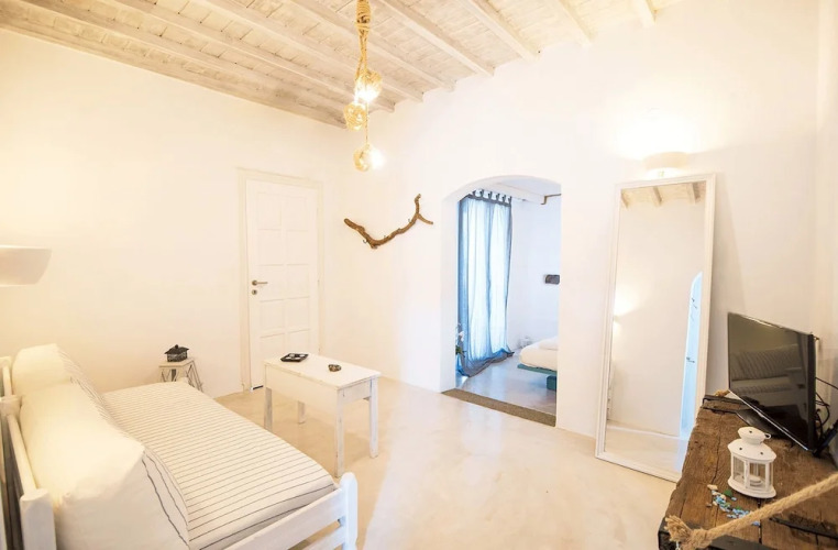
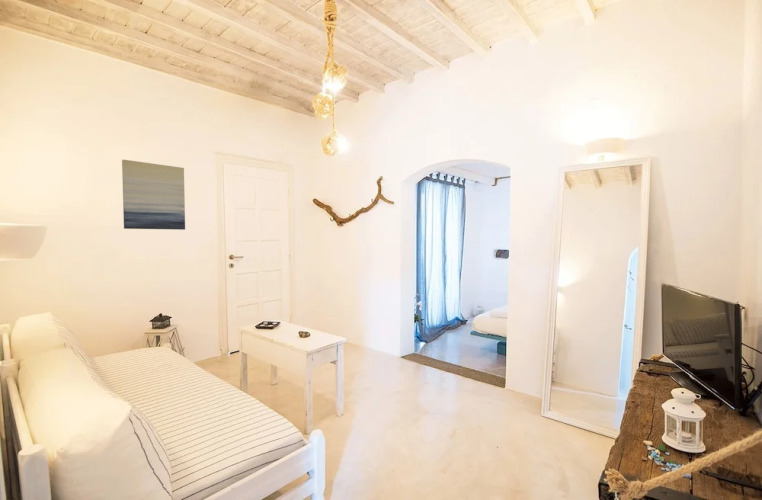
+ wall art (155, 196)
